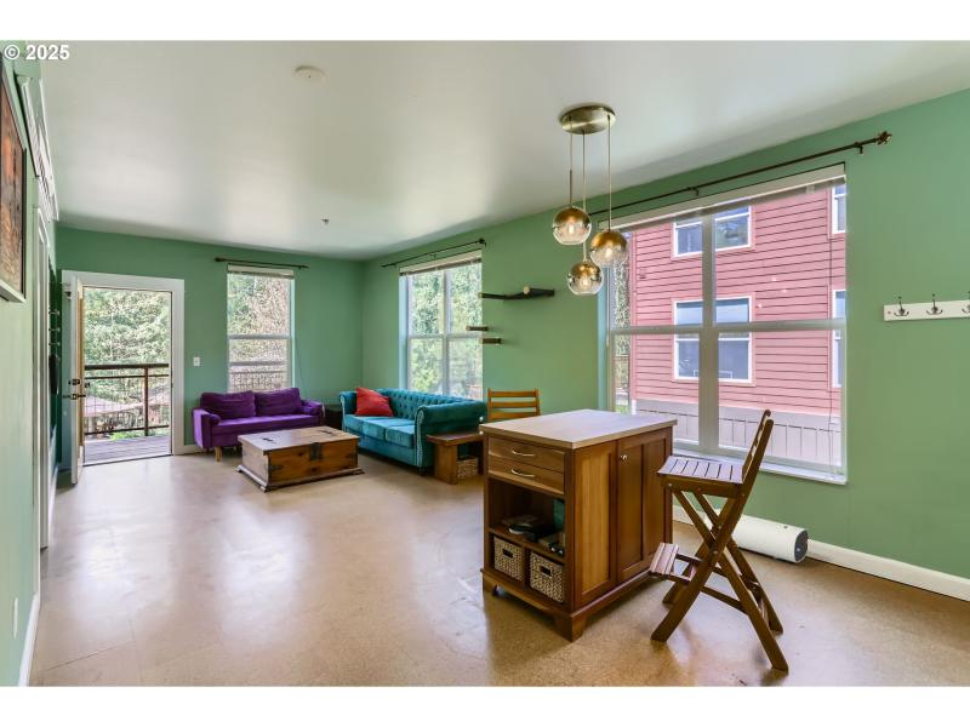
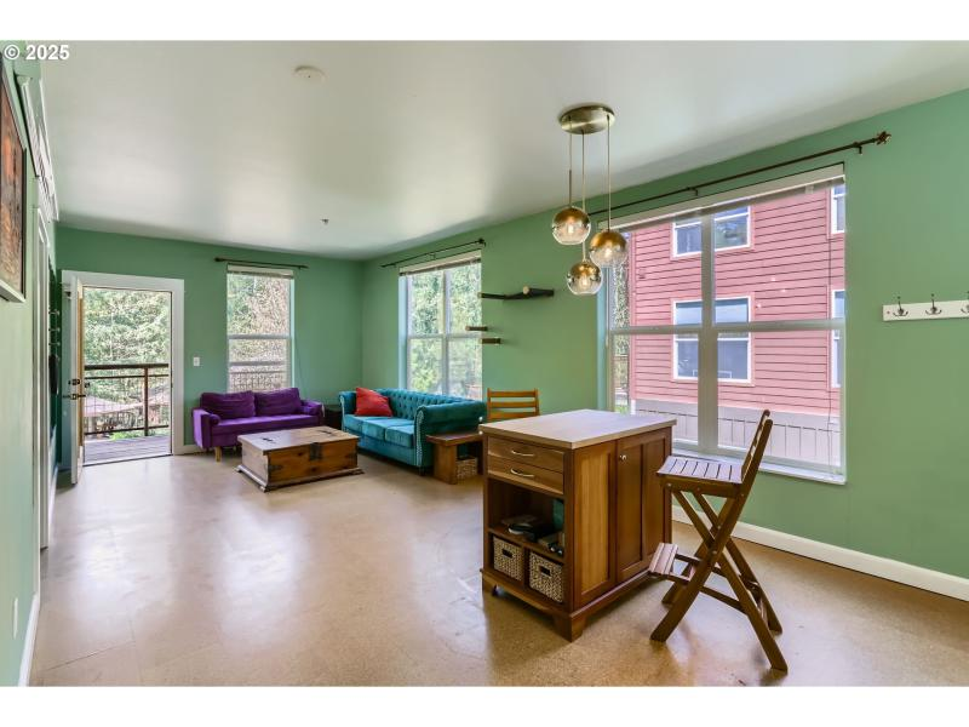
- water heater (754, 533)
